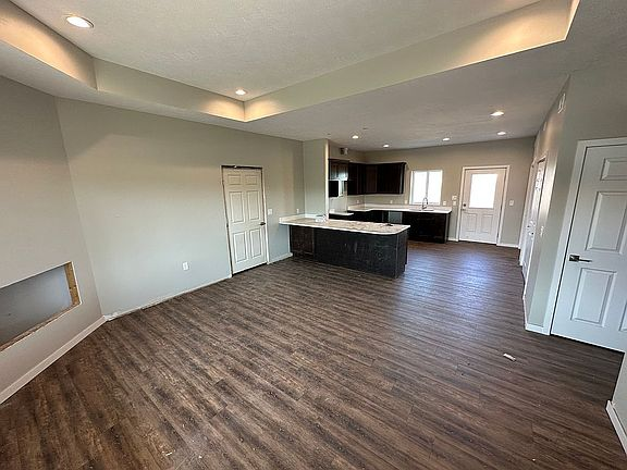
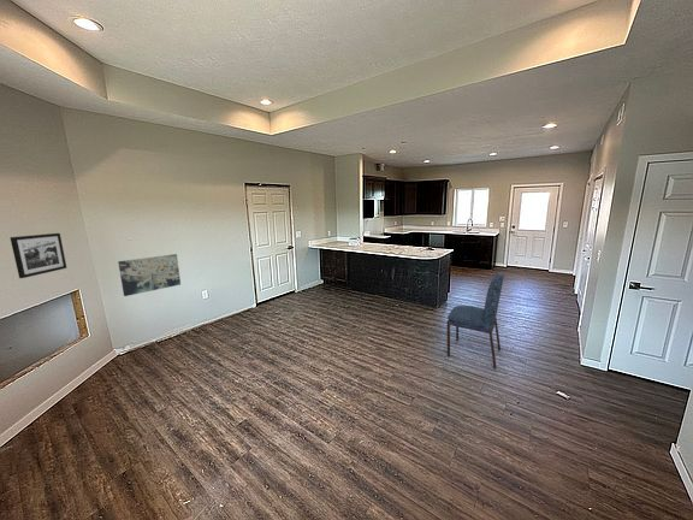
+ wall art (152, 273)
+ dining chair (475, 314)
+ picture frame (41, 254)
